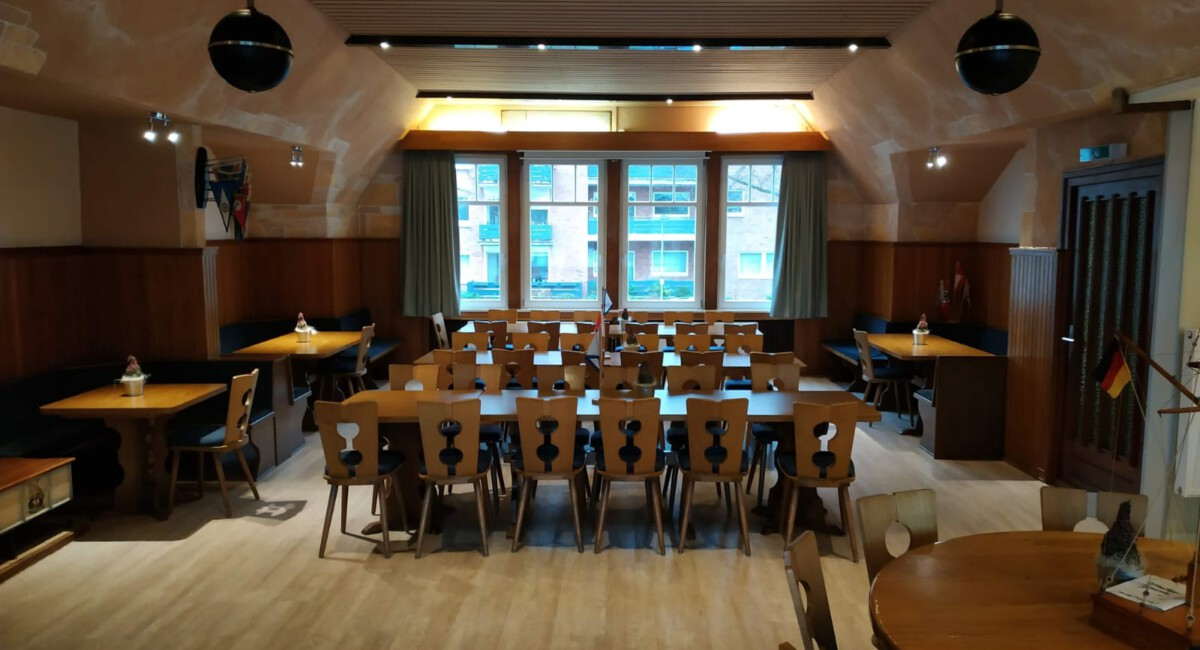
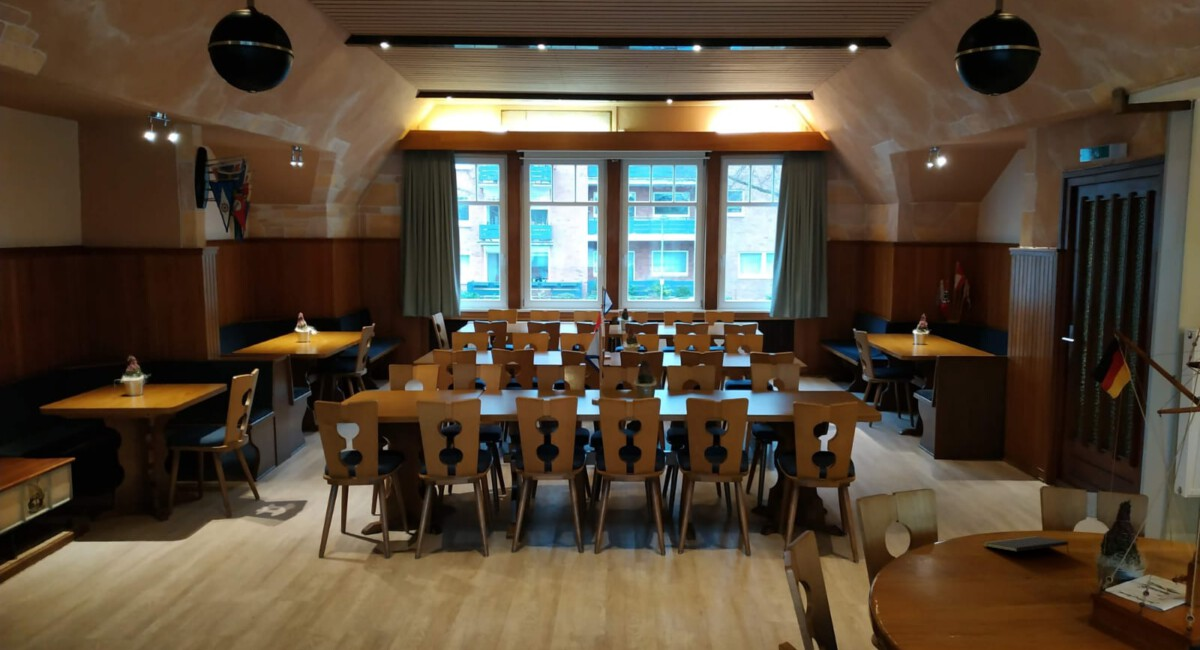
+ notepad (1024, 543)
